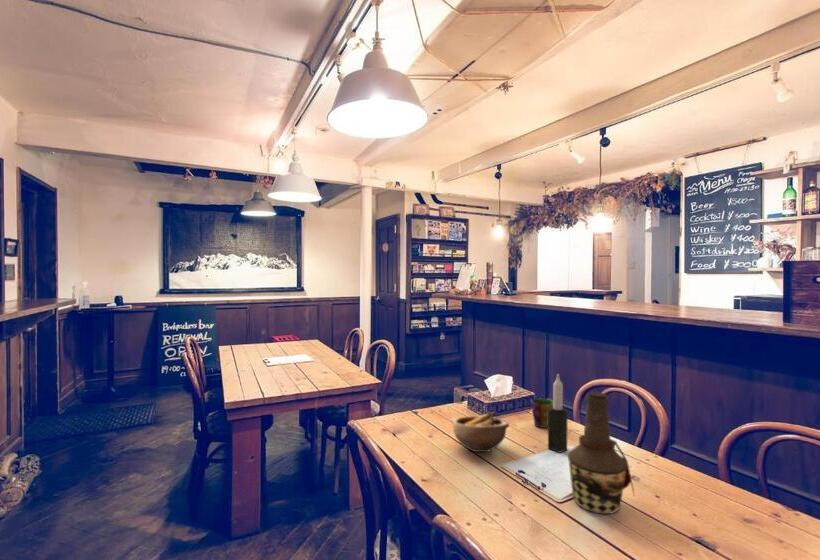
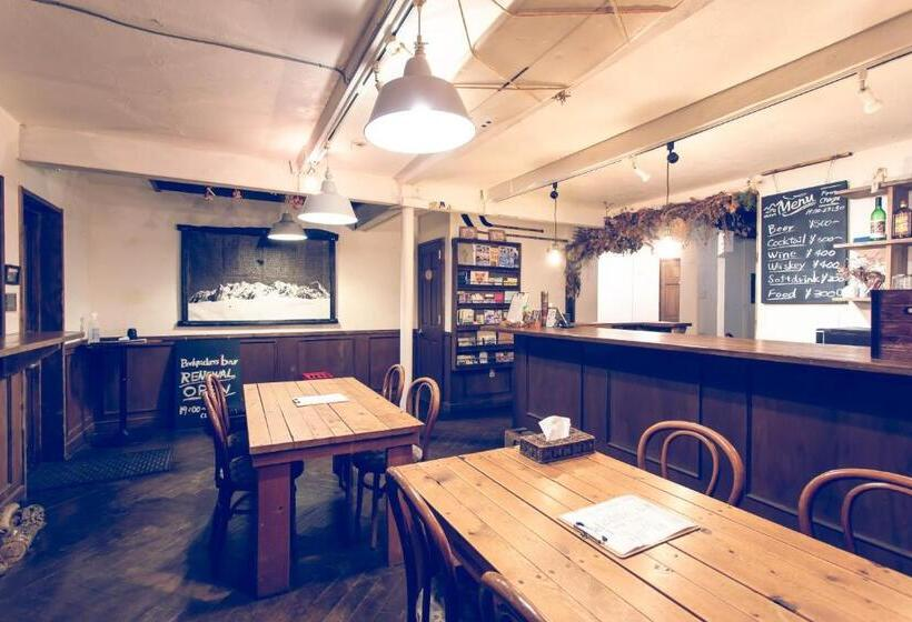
- bowl (478, 431)
- bottle (599, 448)
- candle (557, 411)
- cup (540, 414)
